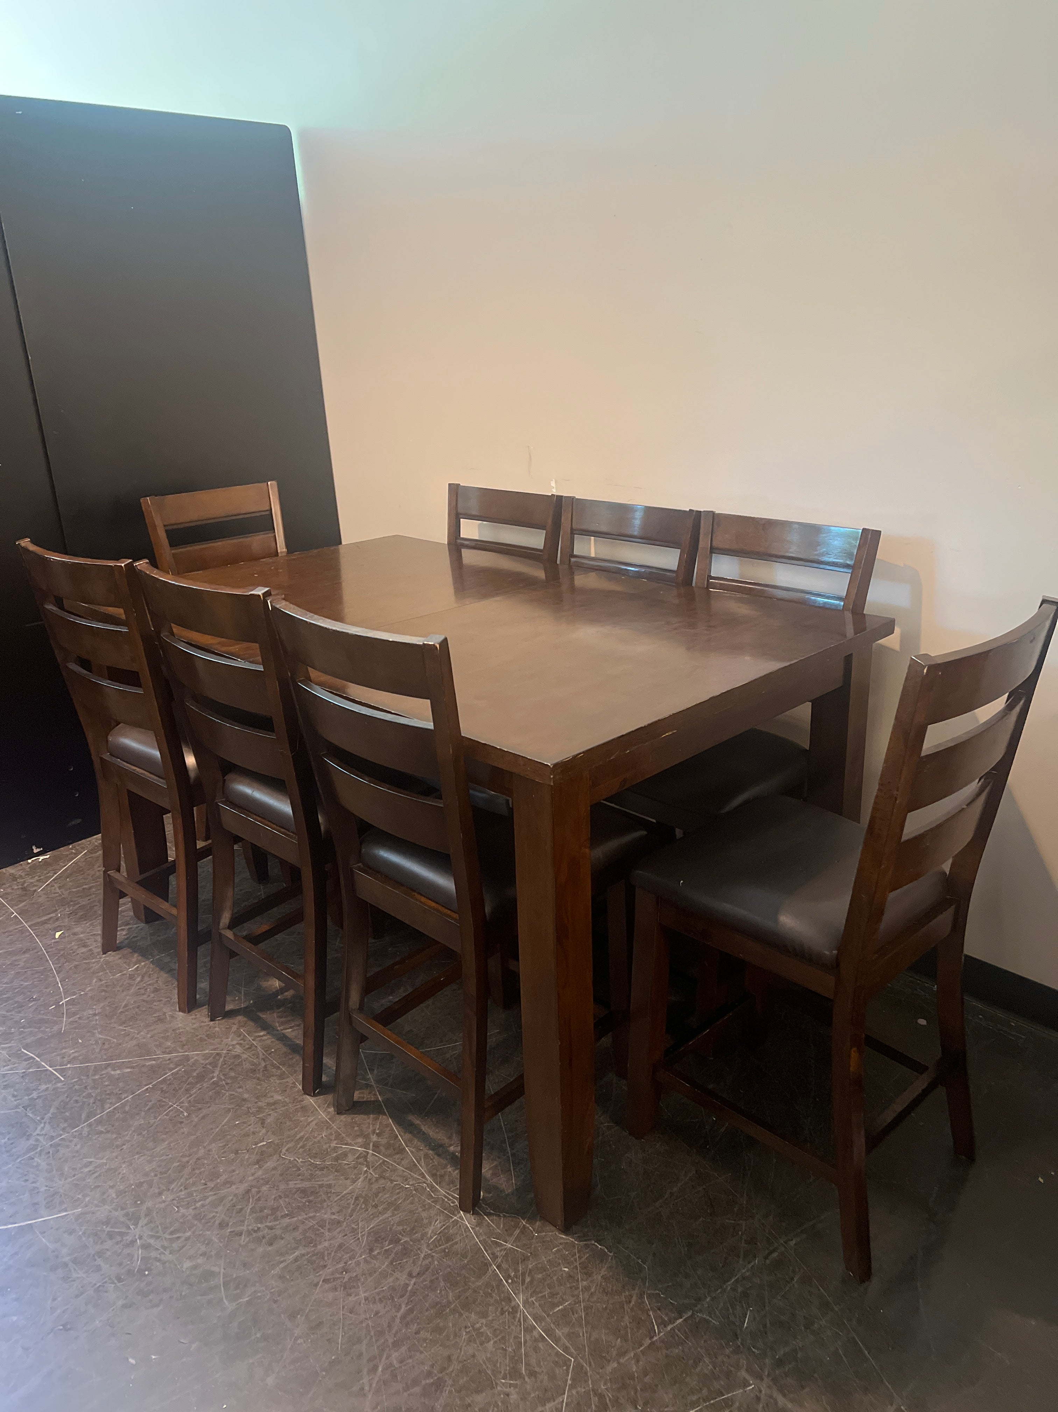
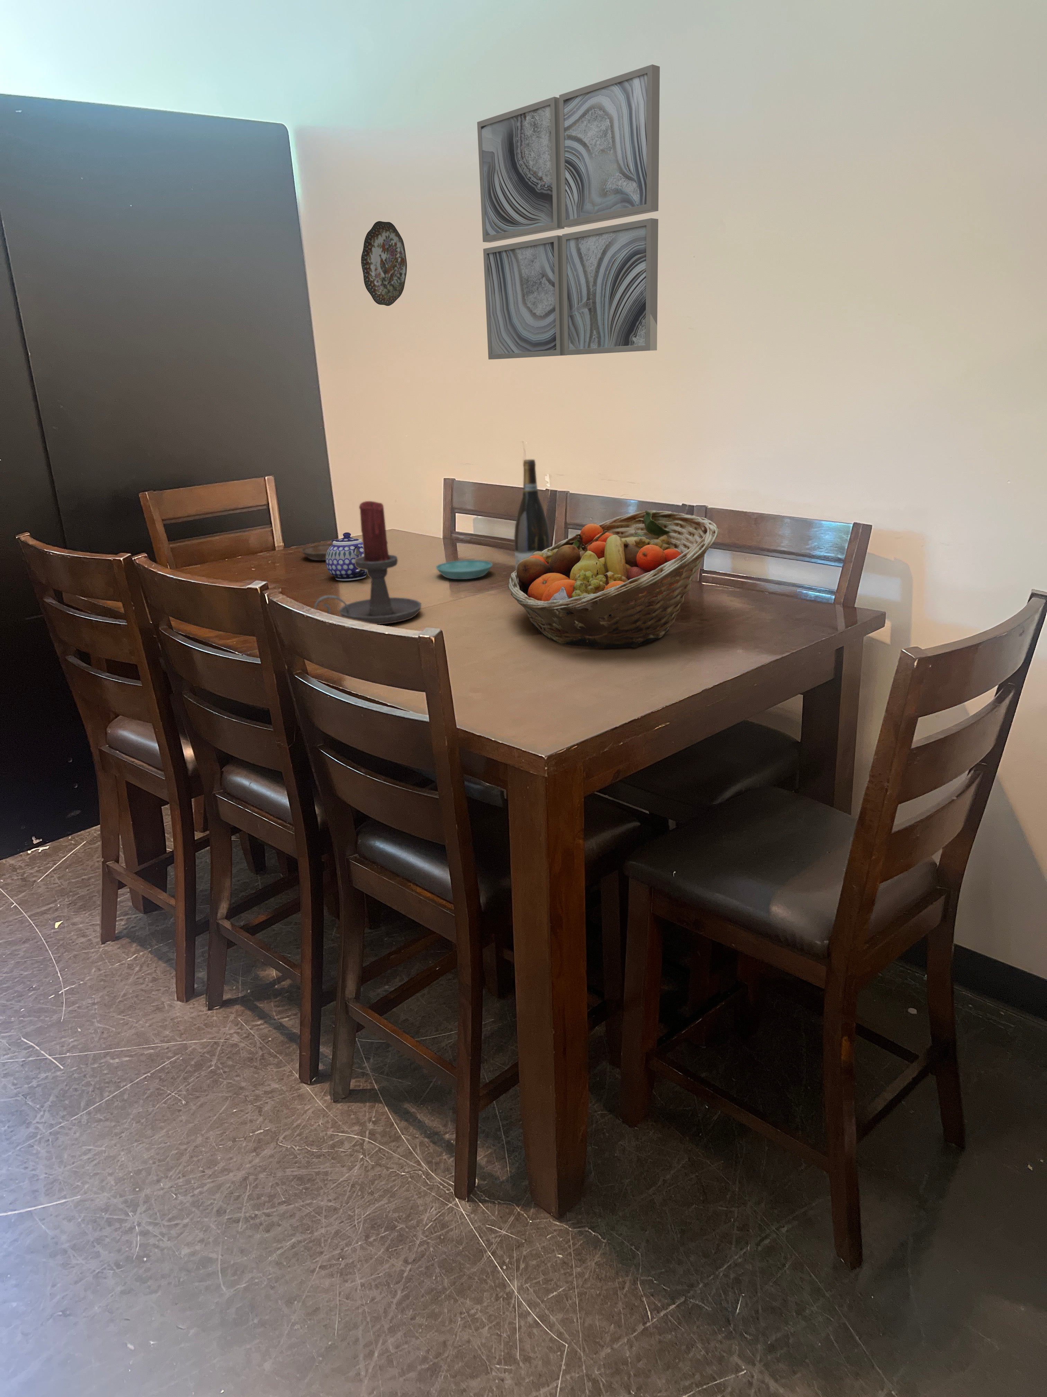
+ candle holder (364, 561)
+ wine bottle (531, 525)
+ wall art (564, 234)
+ teapot (349, 556)
+ saucer (327, 552)
+ decorative plate (386, 264)
+ saucer (464, 570)
+ fruit basket (609, 574)
